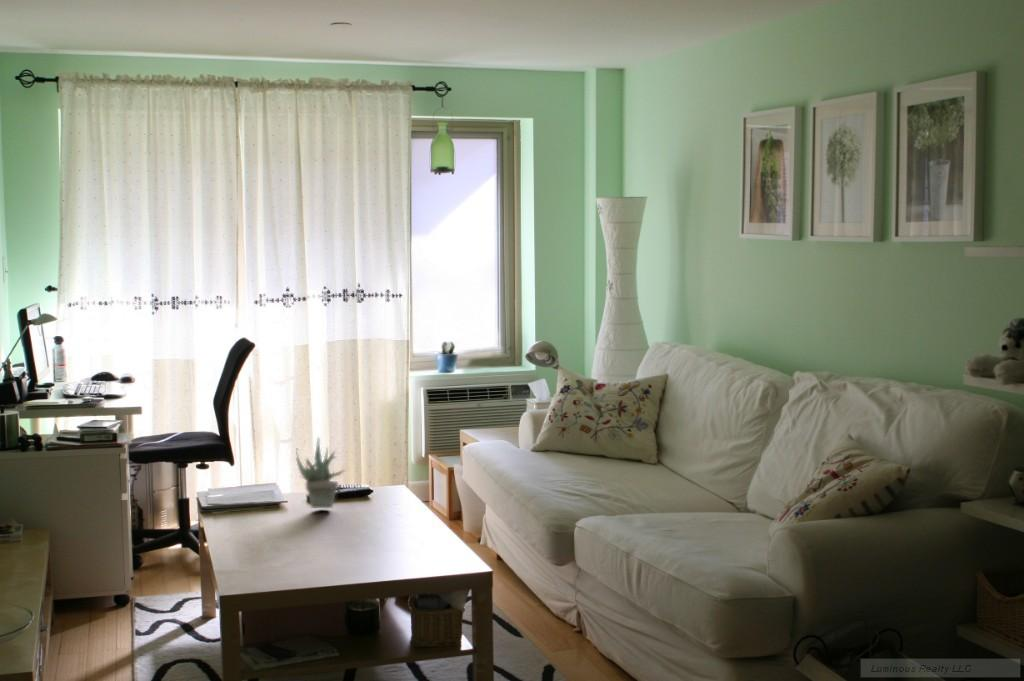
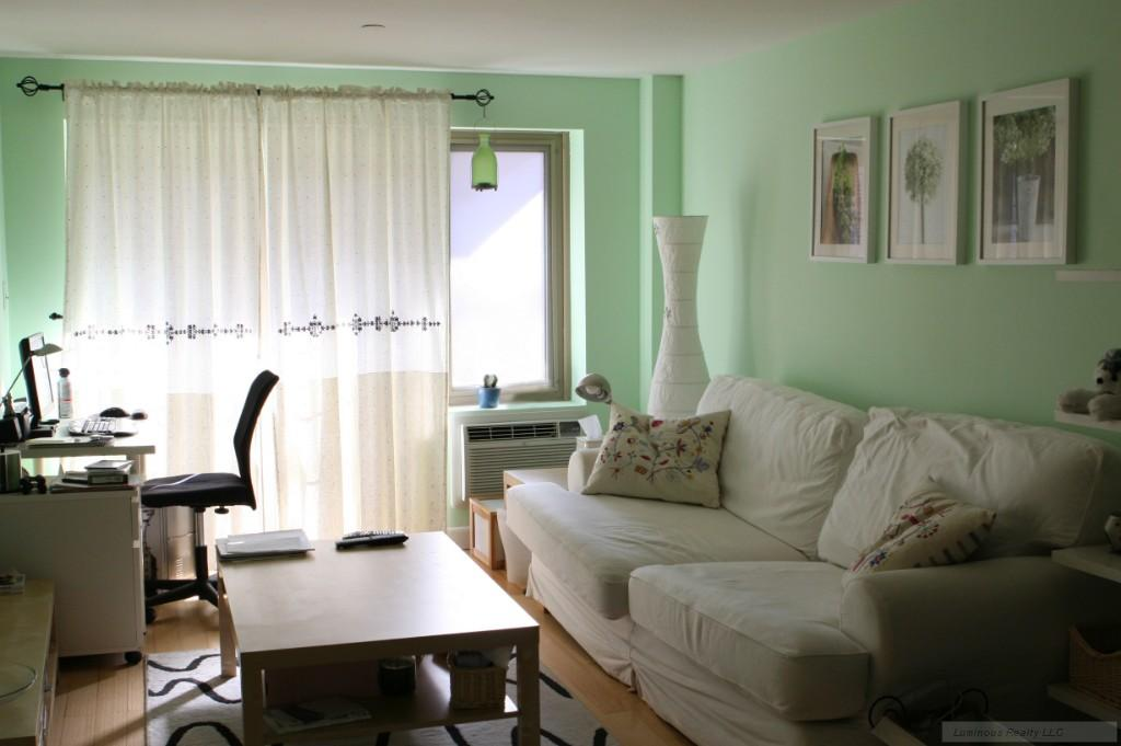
- succulent plant (323, 471)
